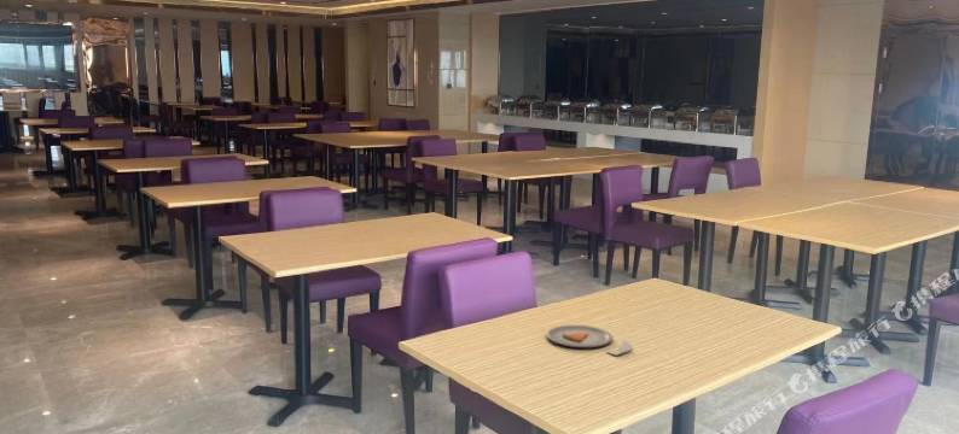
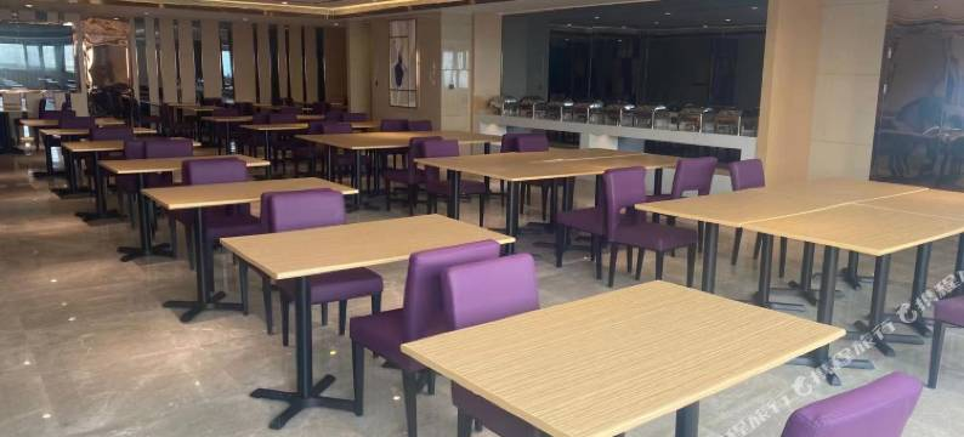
- dinner plate (588, 339)
